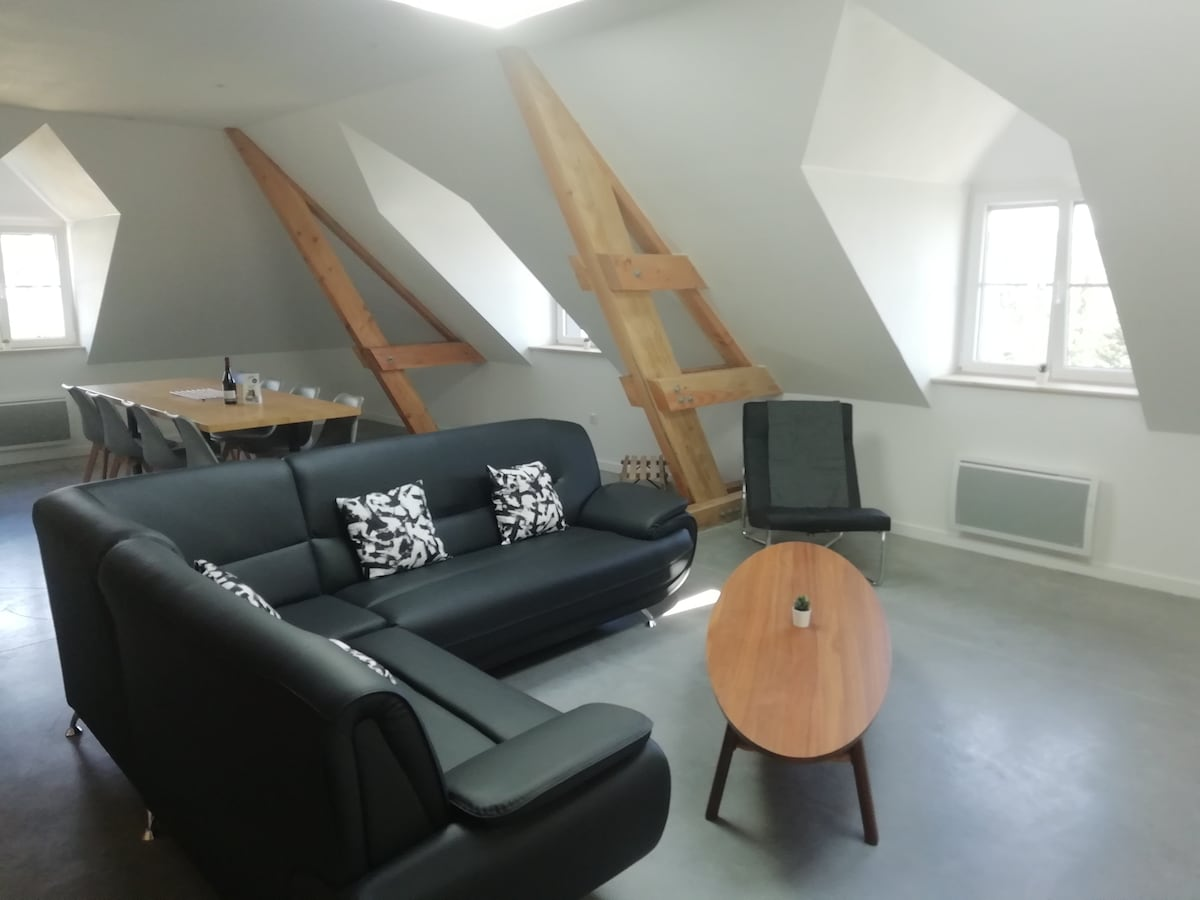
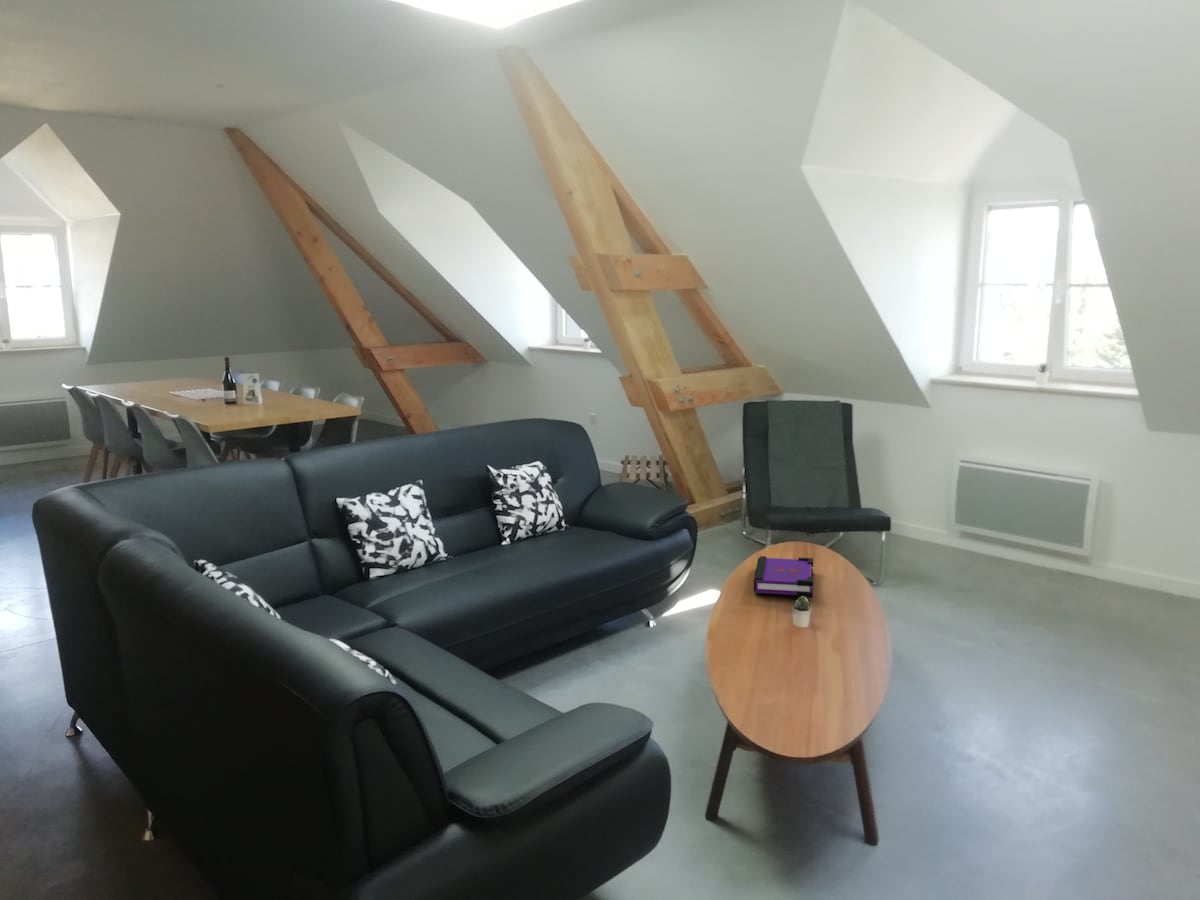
+ board game (784, 574)
